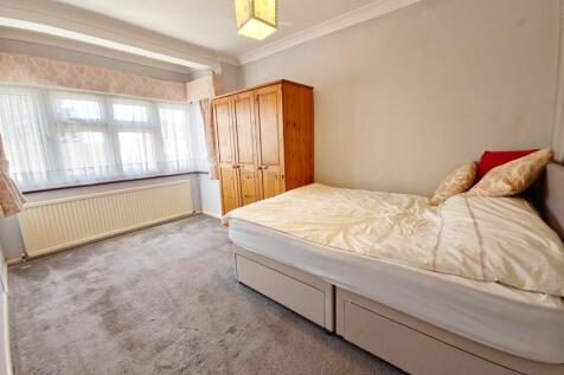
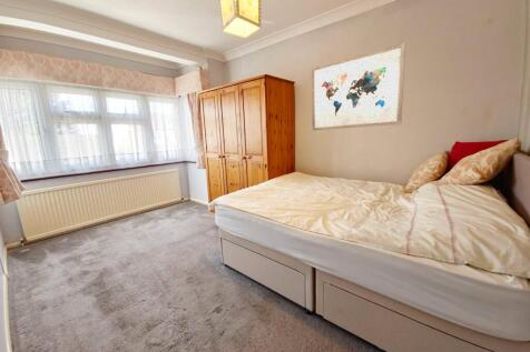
+ wall art (352, 93)
